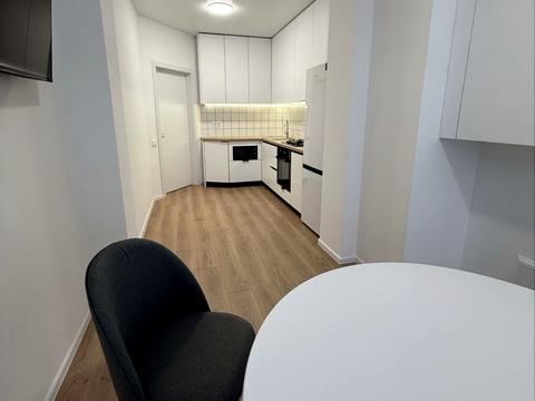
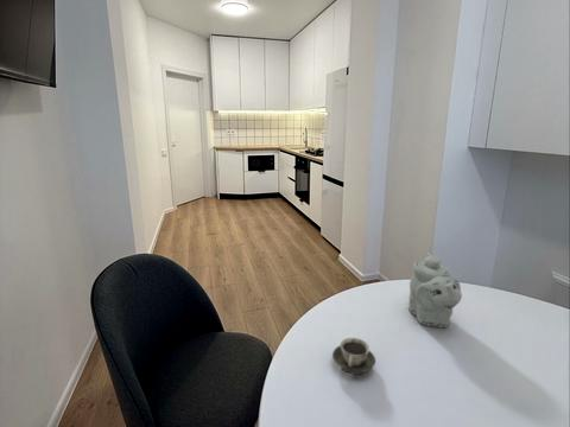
+ teapot (435, 291)
+ cup (354, 356)
